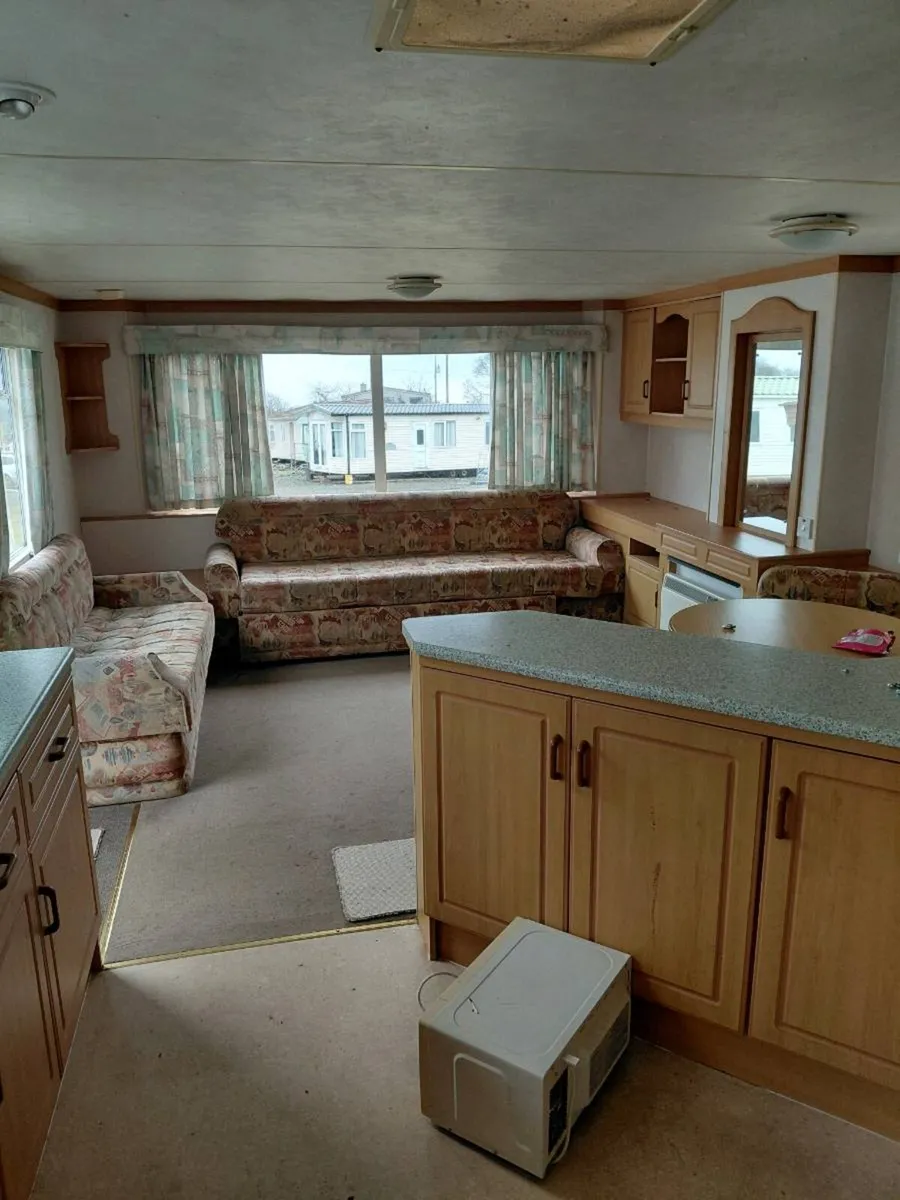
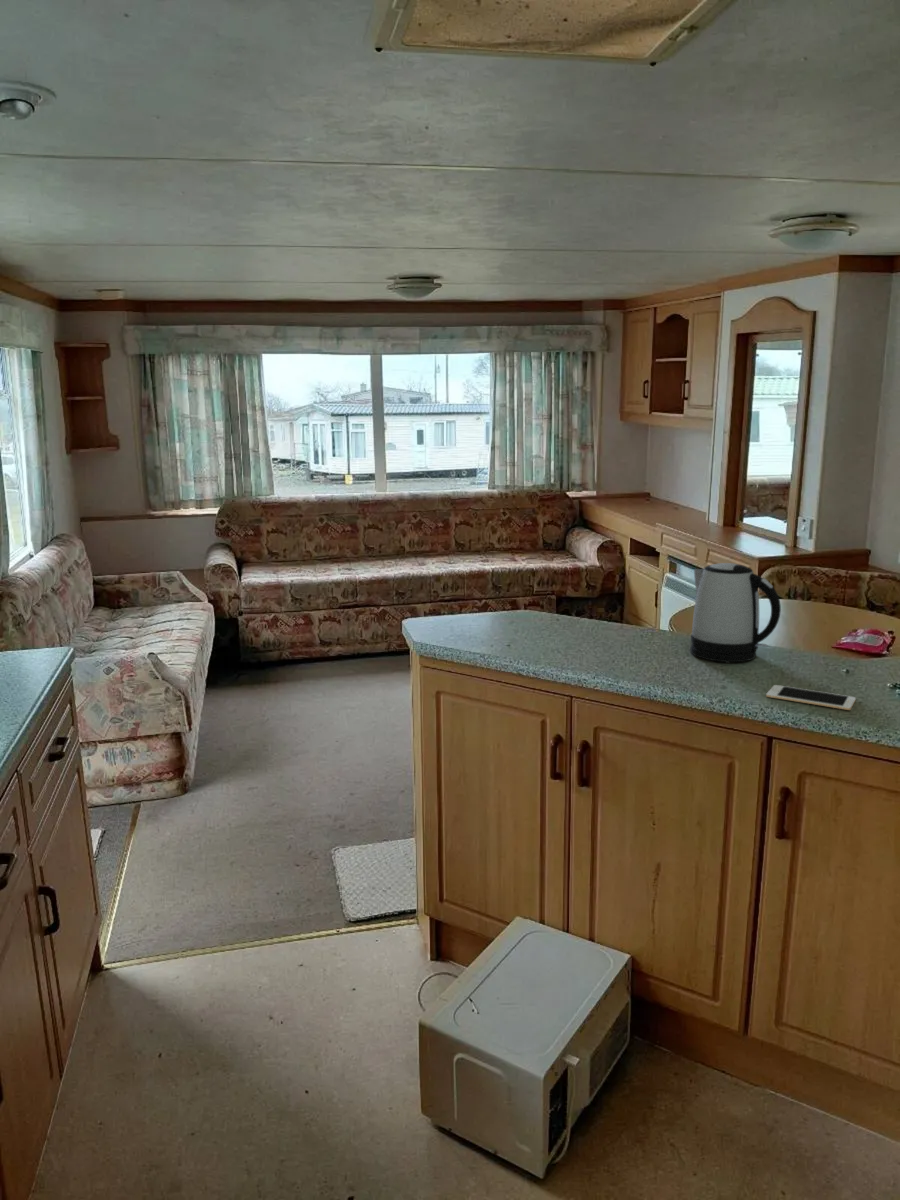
+ kettle (734, 611)
+ cell phone (810, 697)
